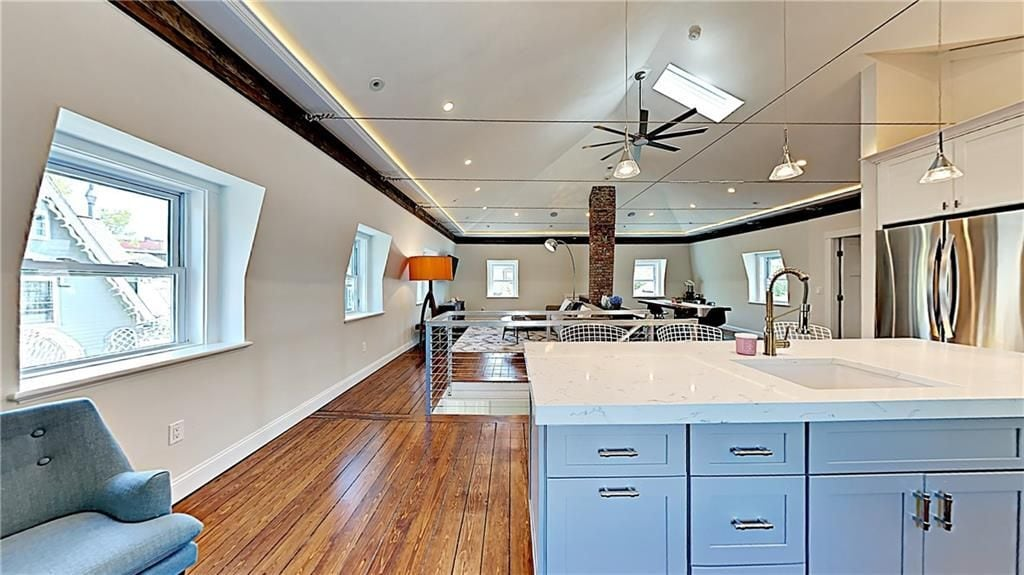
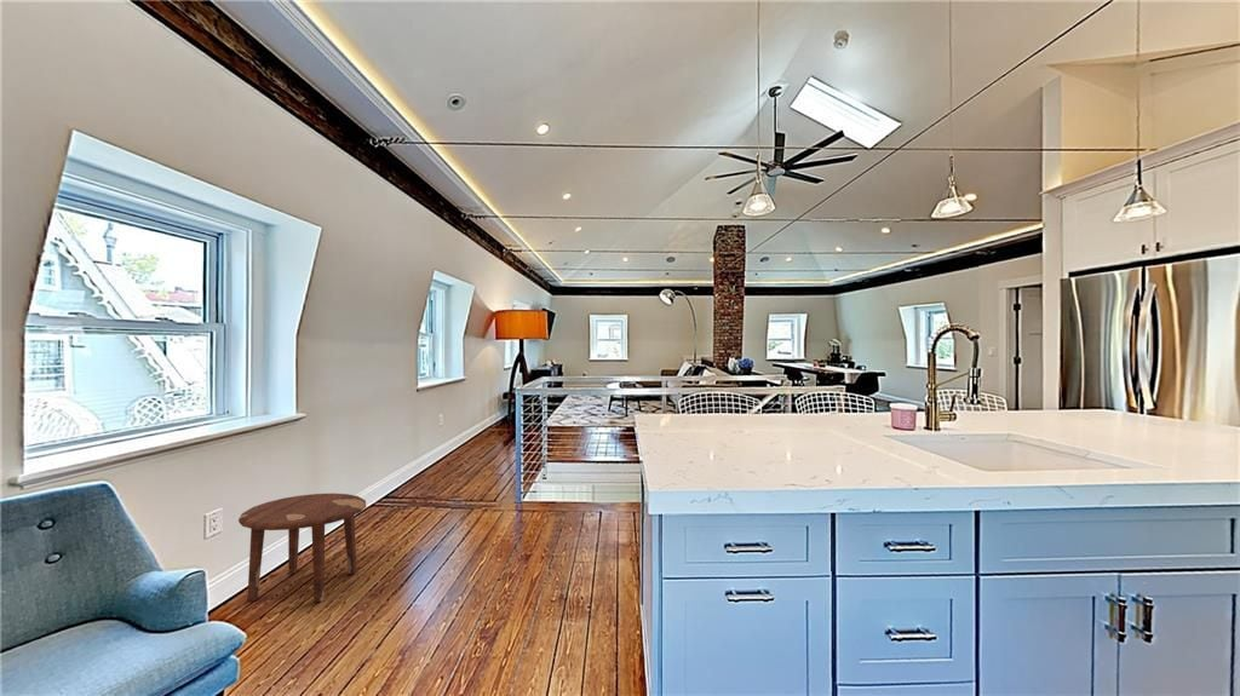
+ side table (312, 546)
